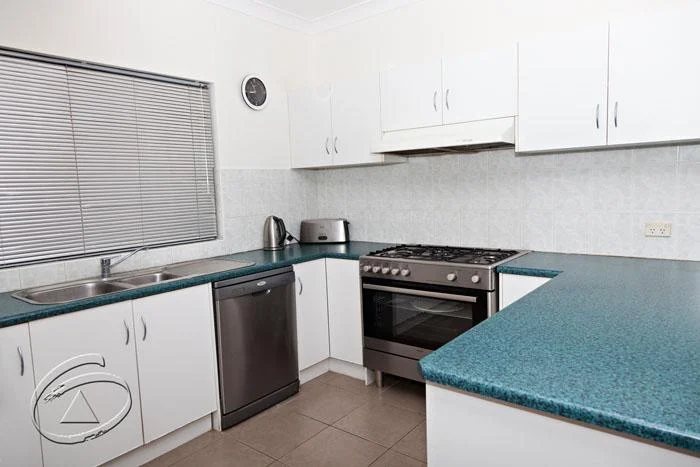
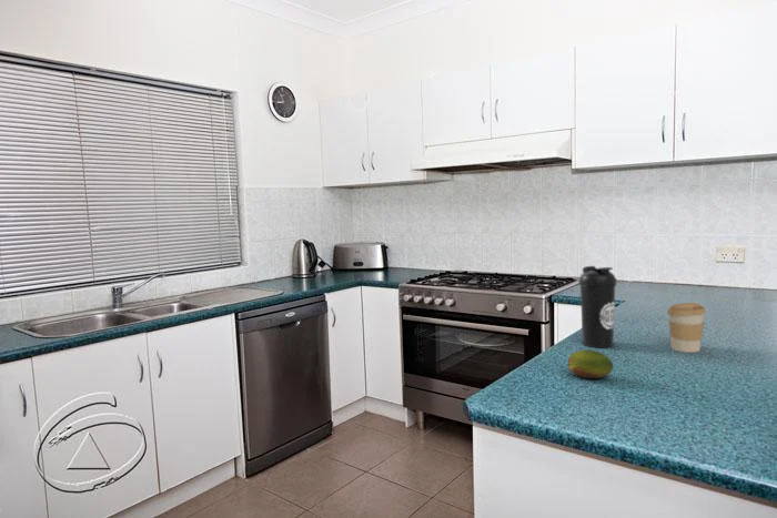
+ fruit (589, 364)
+ water bottle (597, 305)
+ coffee cup (685, 326)
